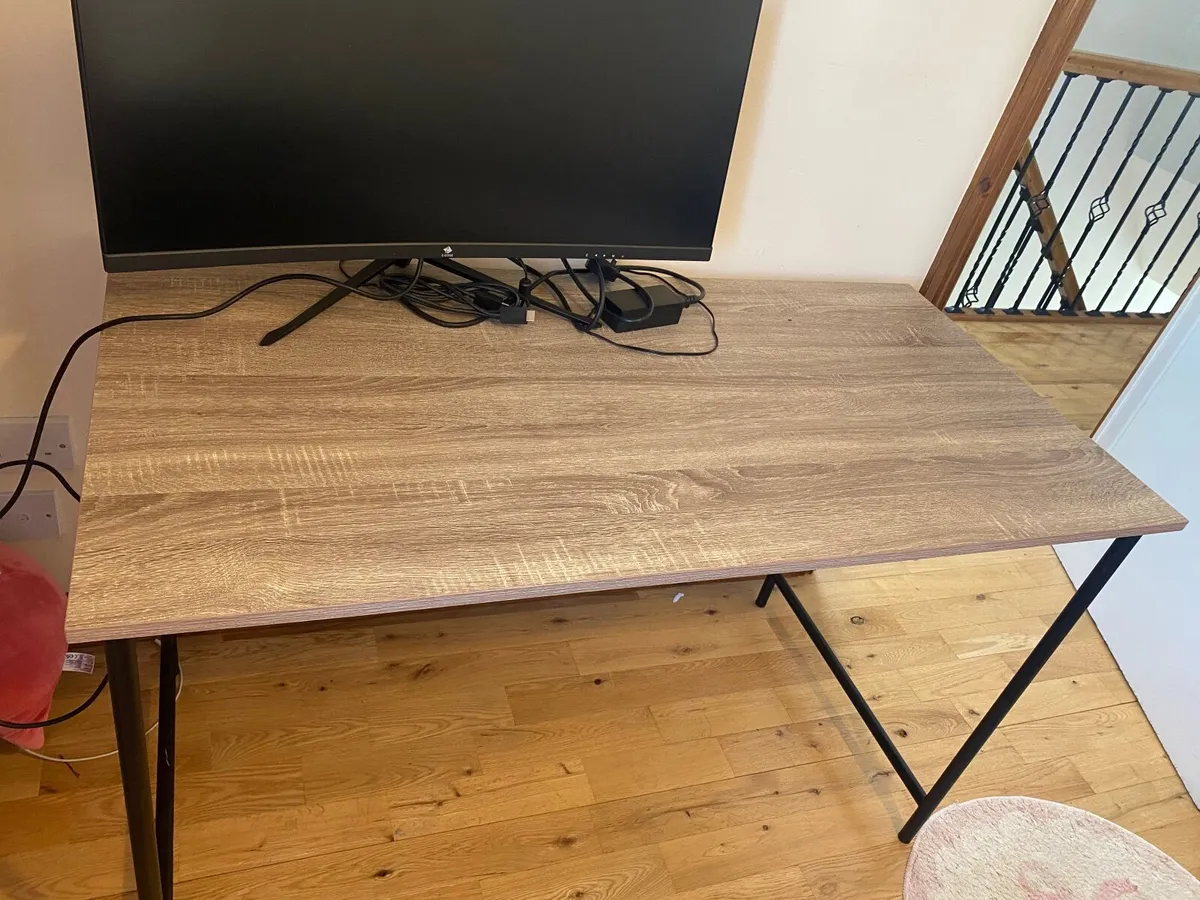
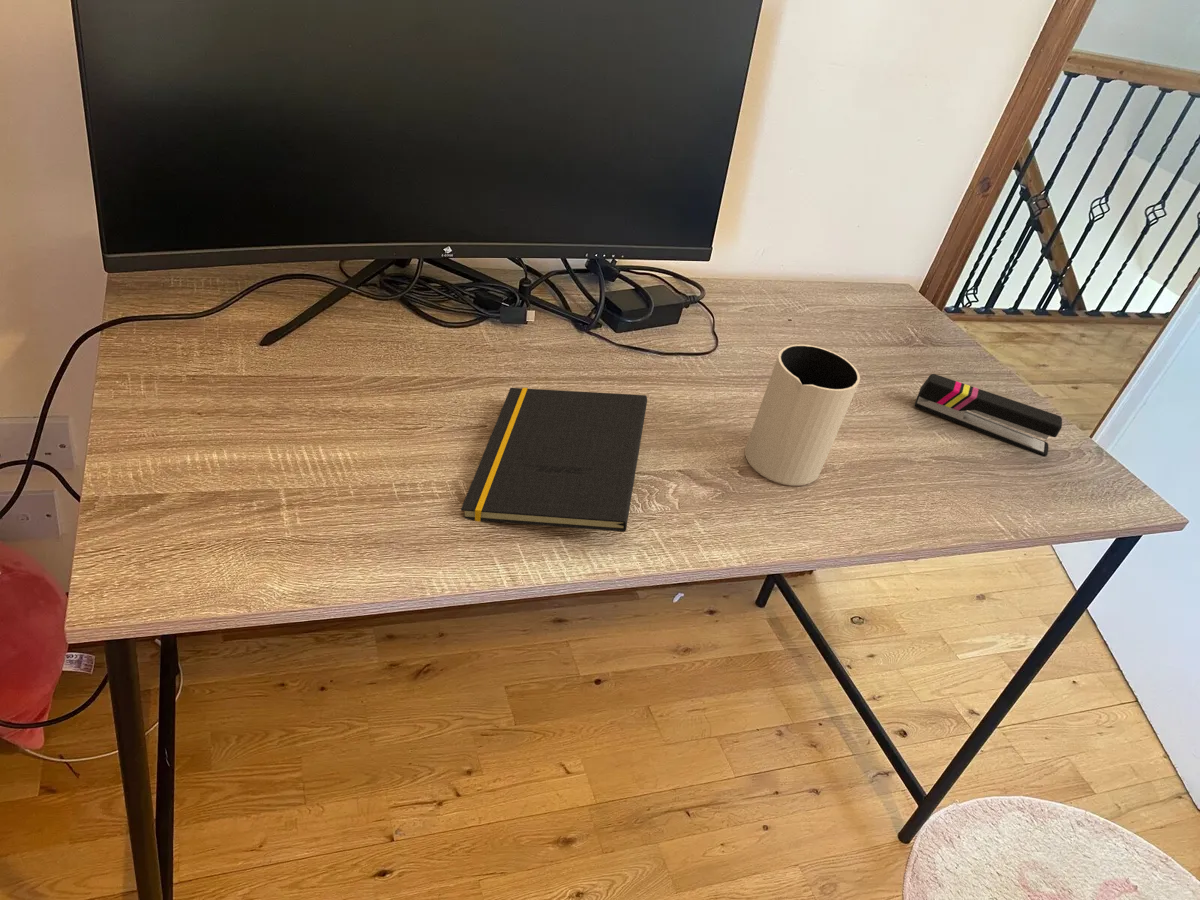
+ pitcher (802, 413)
+ stapler (987, 411)
+ notepad (562, 452)
